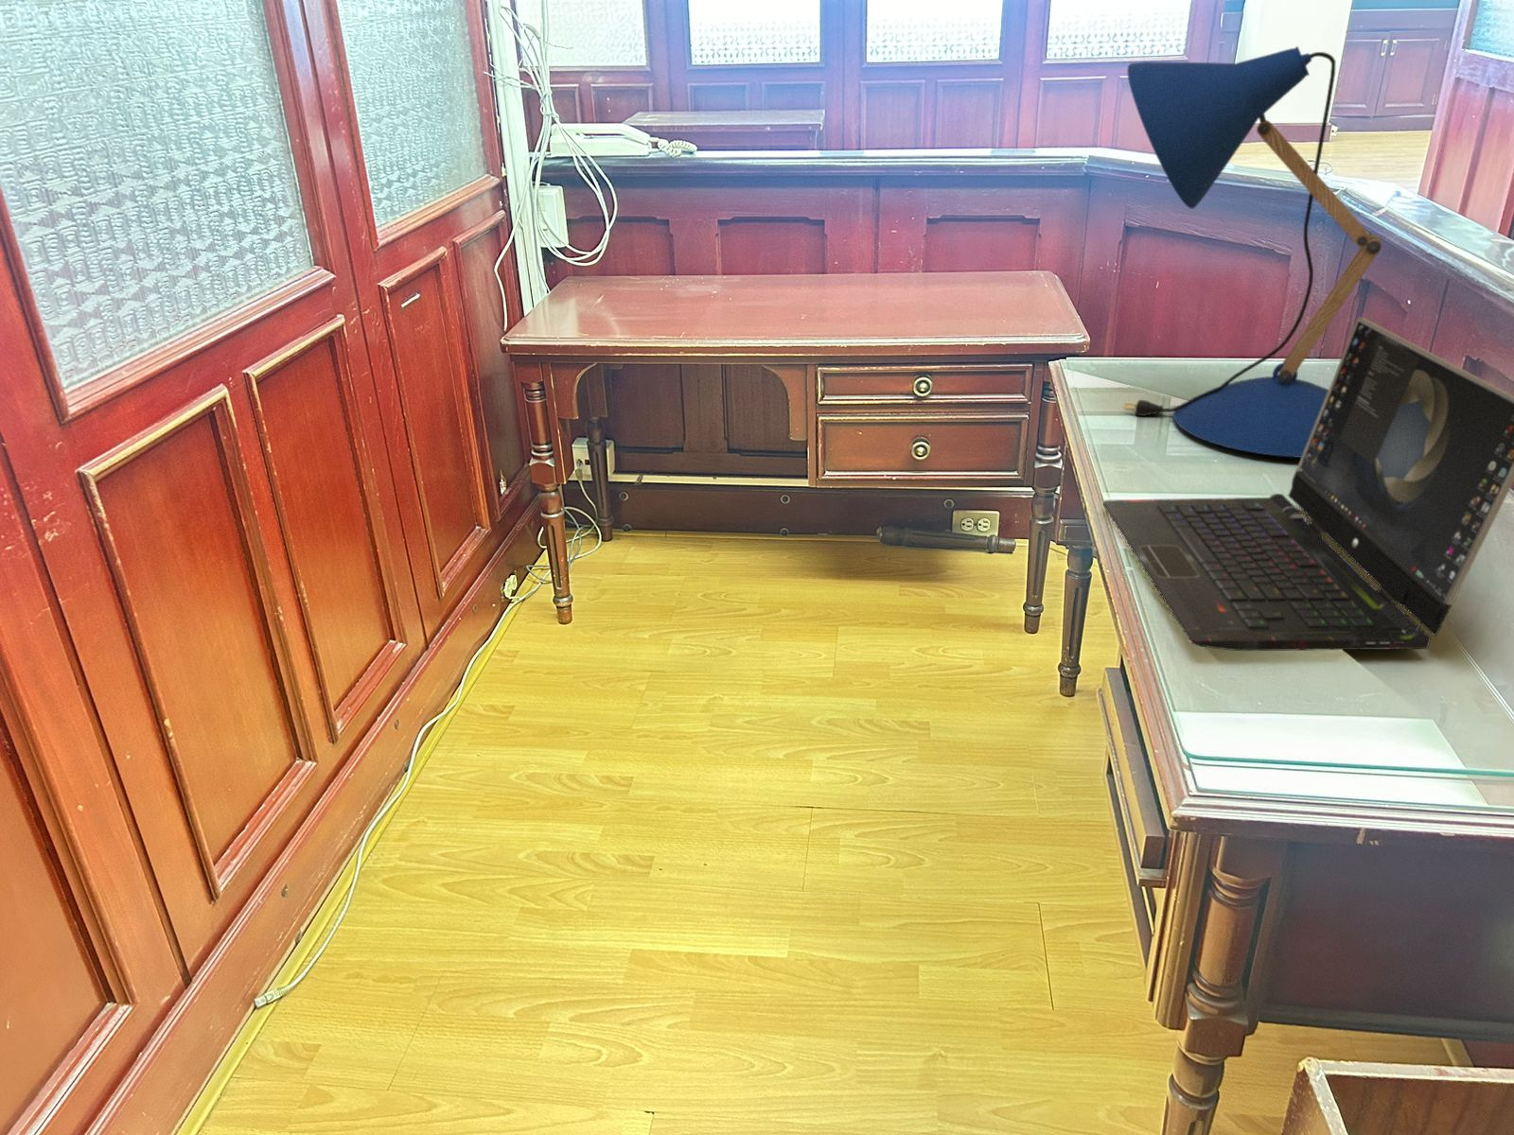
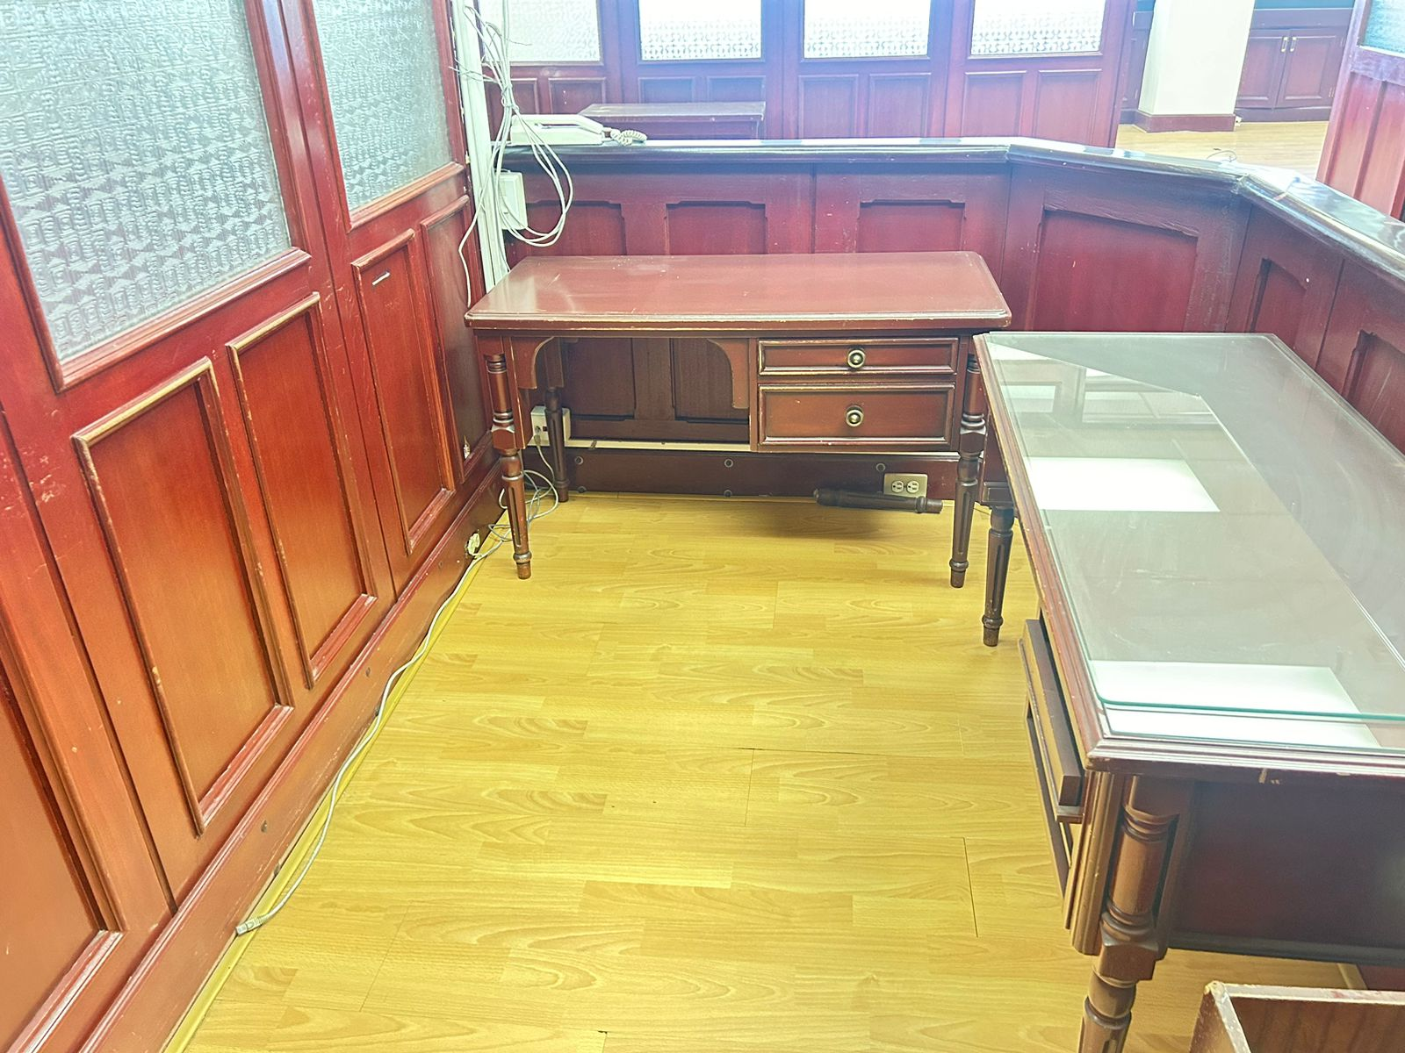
- desk lamp (1304, 247)
- laptop computer (1293, 476)
